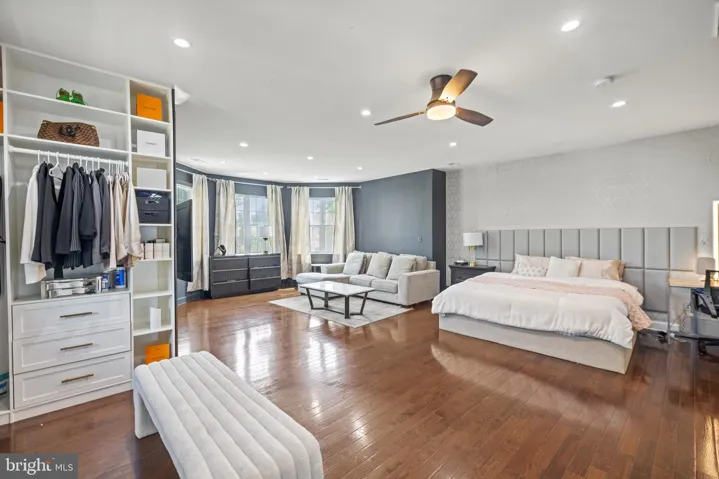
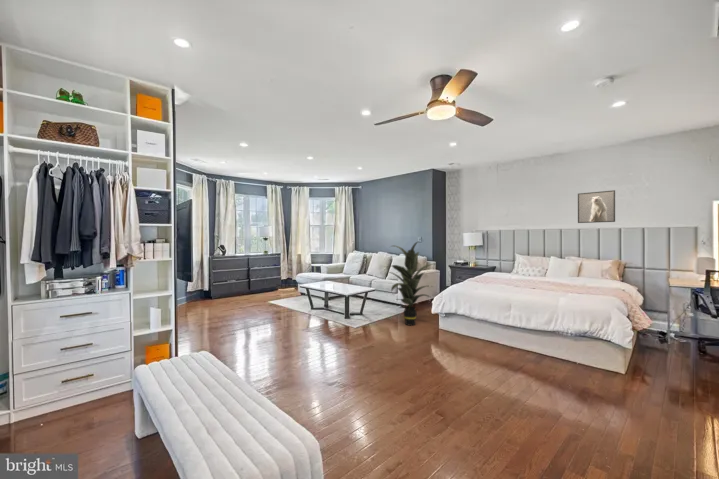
+ indoor plant (411, 283)
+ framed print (595, 207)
